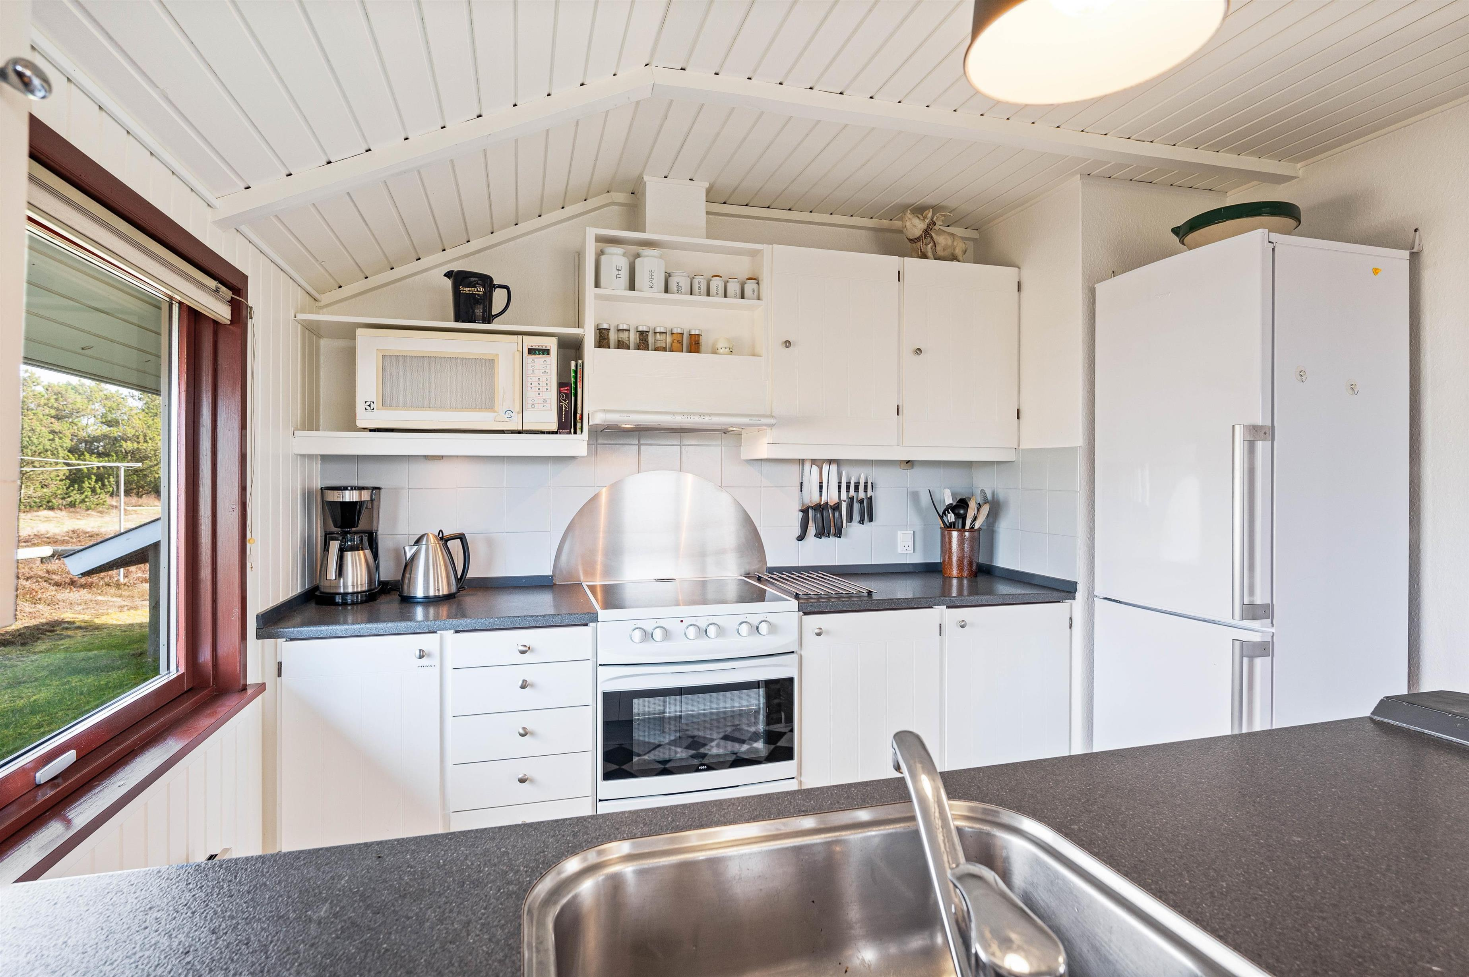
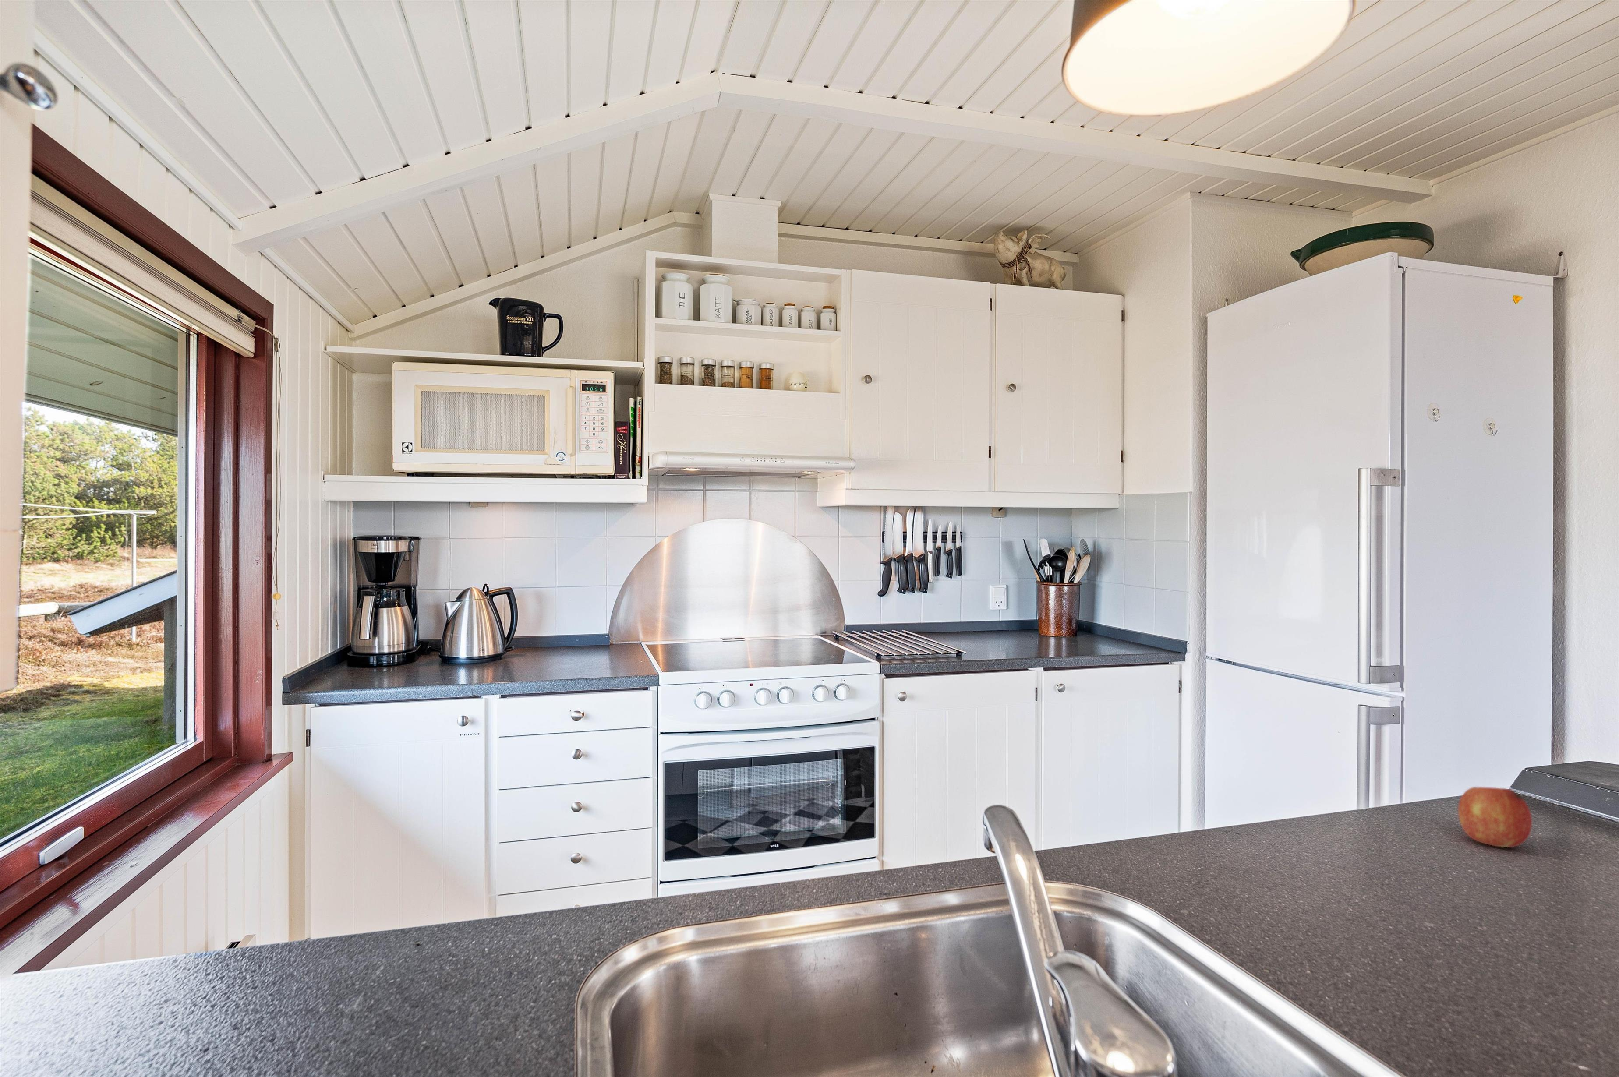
+ fruit (1494, 814)
